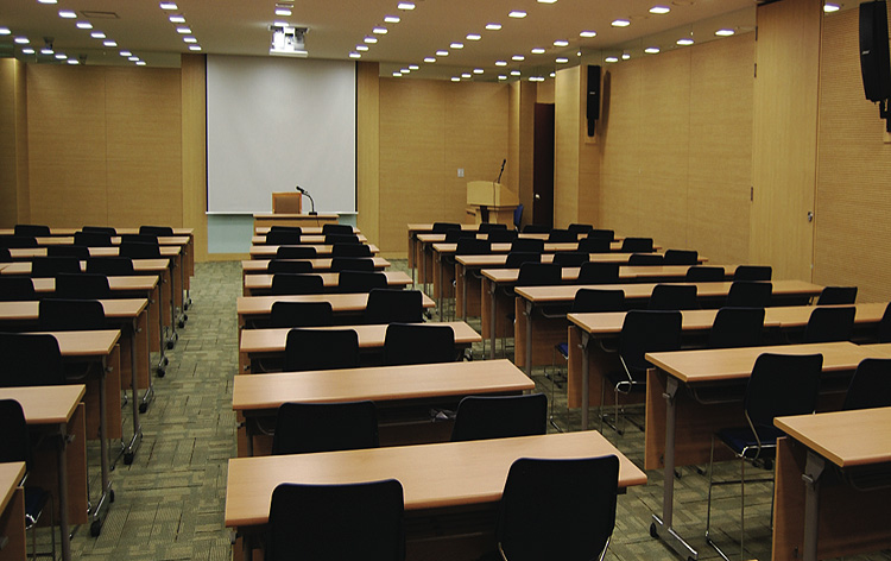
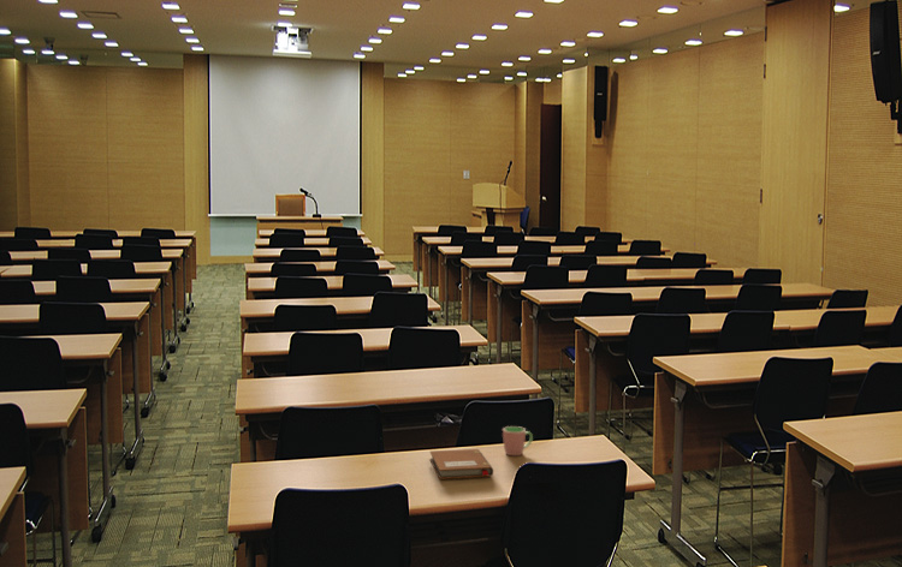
+ cup (517, 441)
+ notebook (461, 464)
